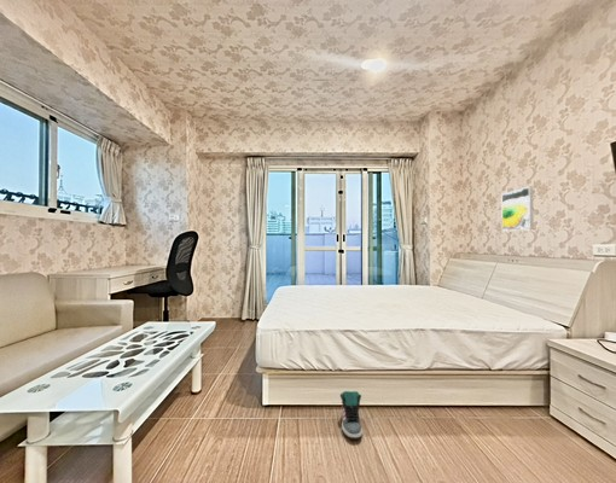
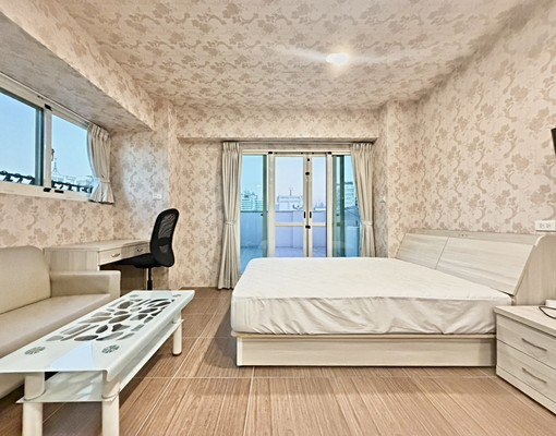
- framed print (516, 210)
- sneaker (351, 408)
